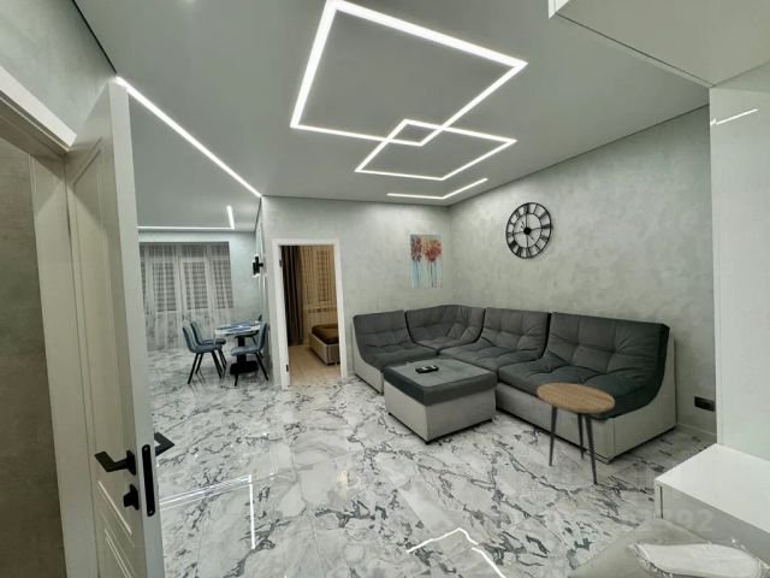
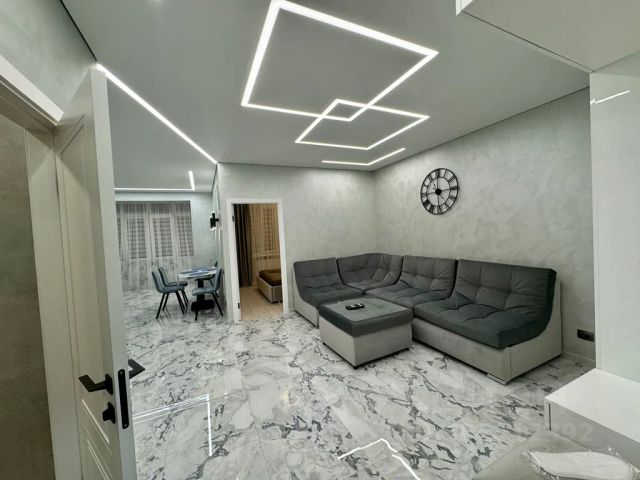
- side table (579, 431)
- wall art (426, 261)
